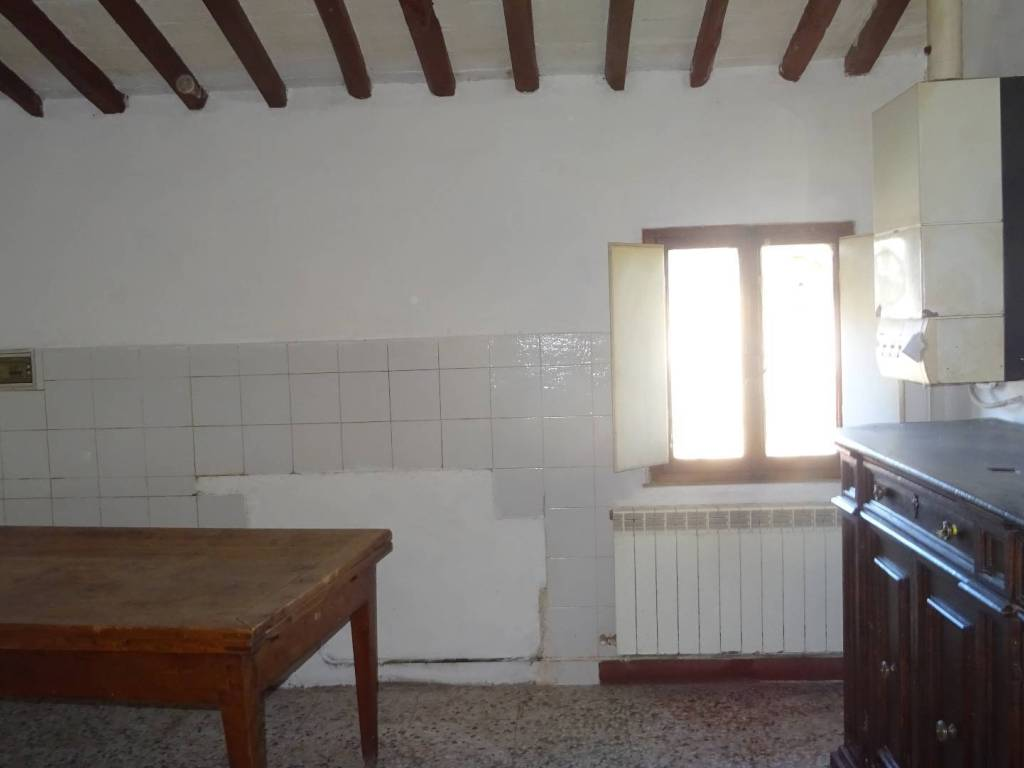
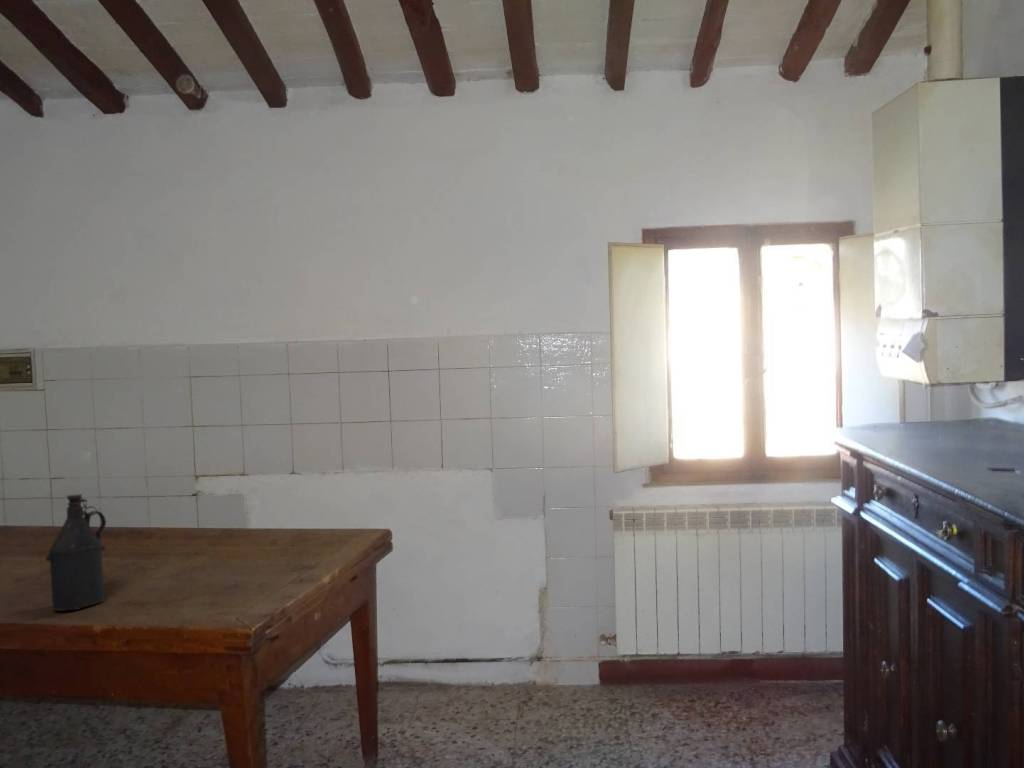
+ bottle (76, 549)
